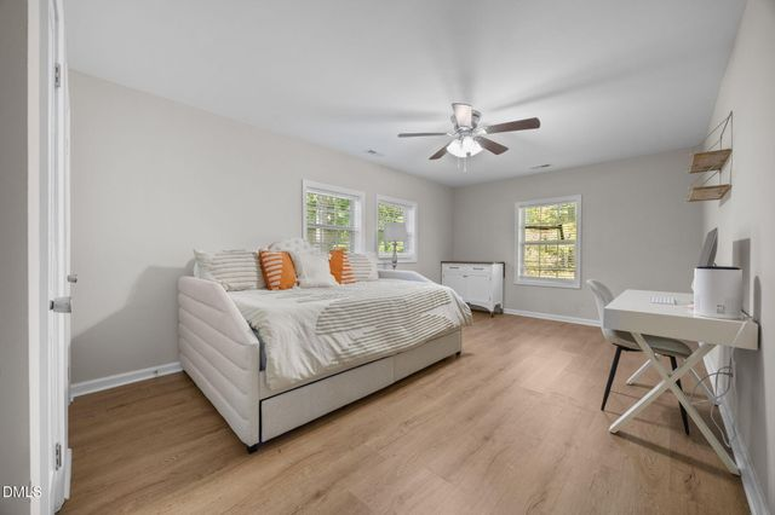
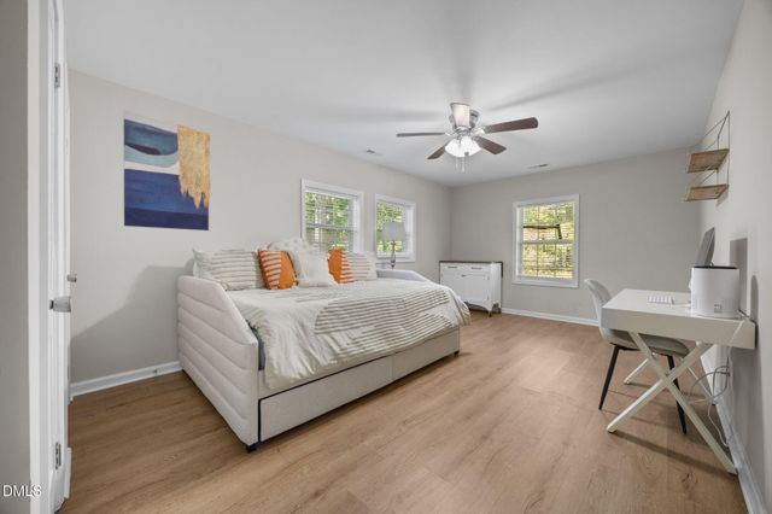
+ wall art (170, 175)
